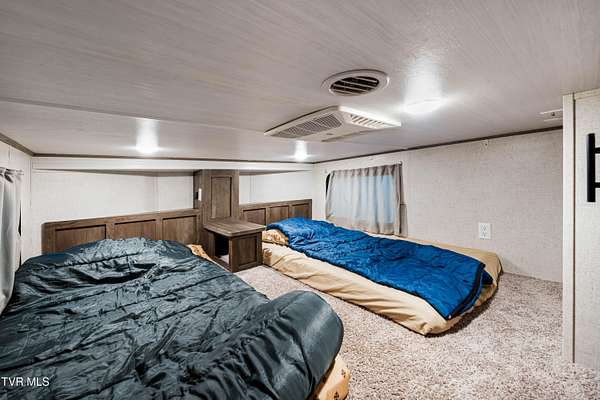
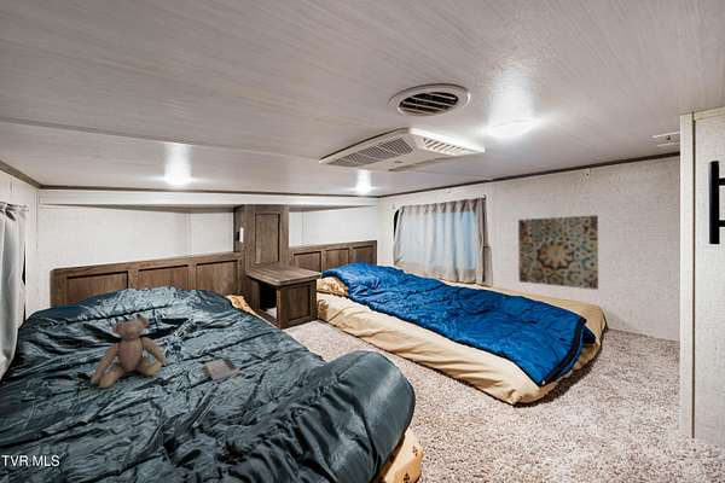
+ wall art (555, 251)
+ teddy bear (130, 349)
+ book (221, 367)
